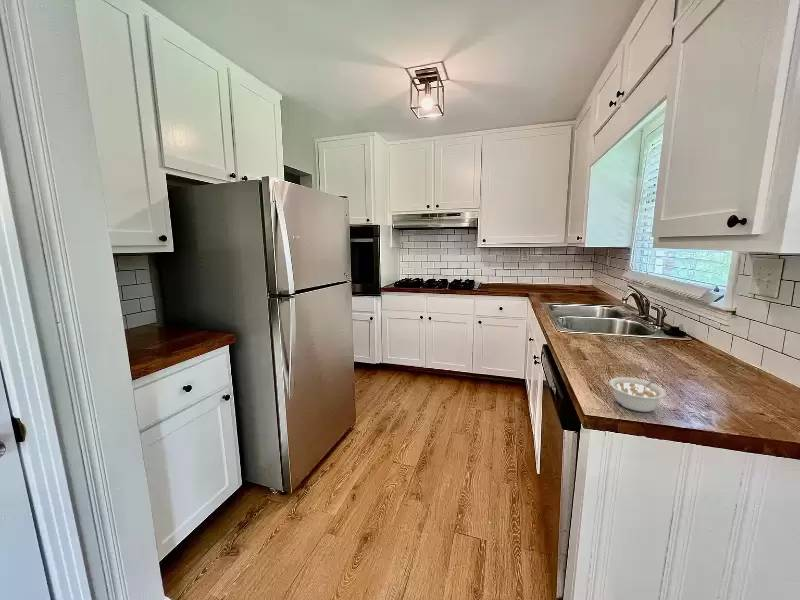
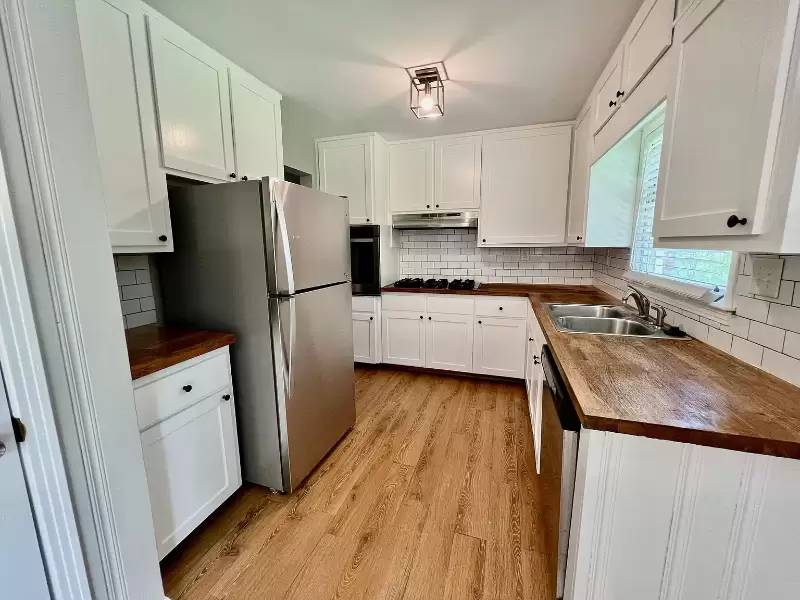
- legume (635, 392)
